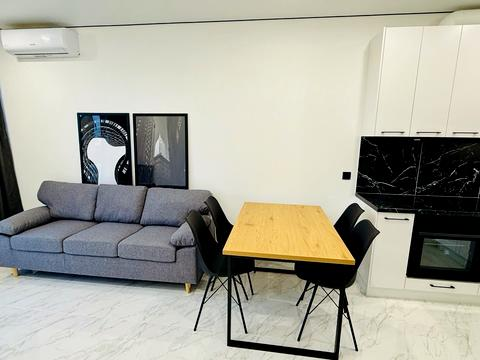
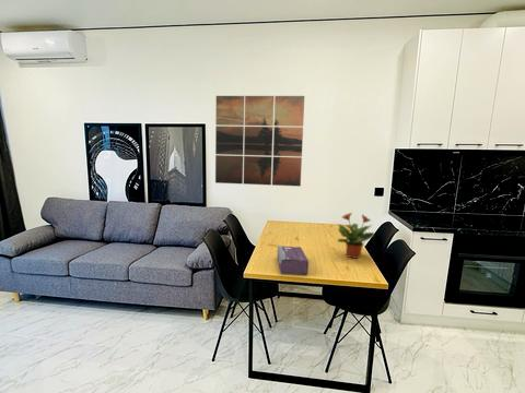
+ potted plant (354, 235)
+ tissue box (291, 259)
+ wall art (258, 141)
